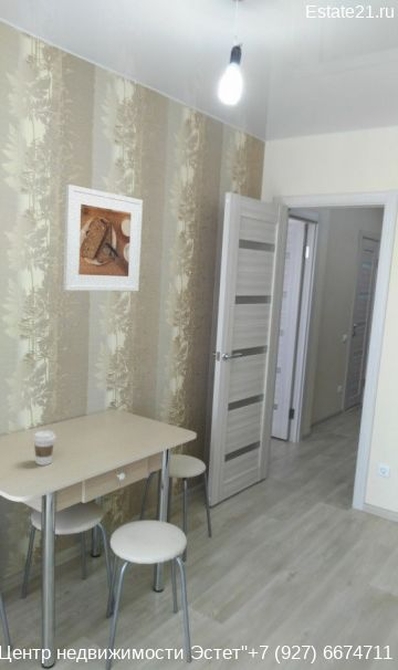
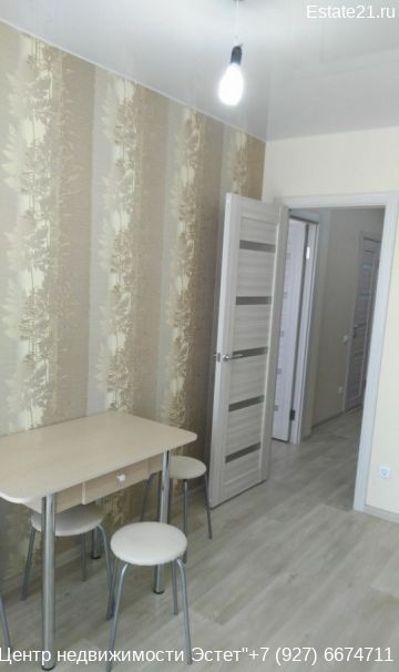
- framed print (105, 242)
- coffee cup (43, 448)
